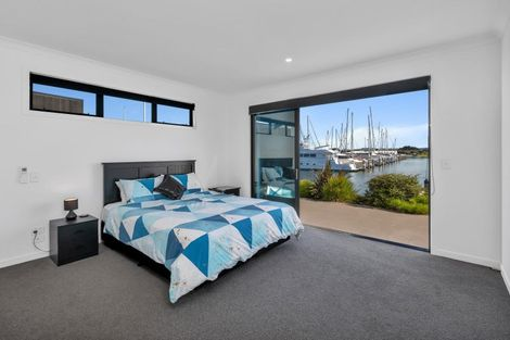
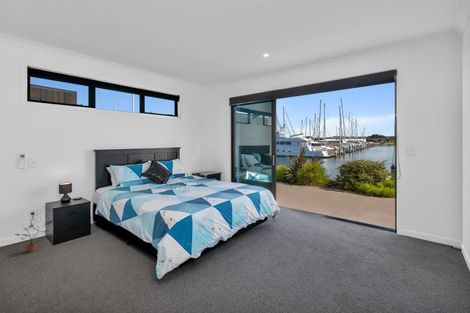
+ potted plant (34, 236)
